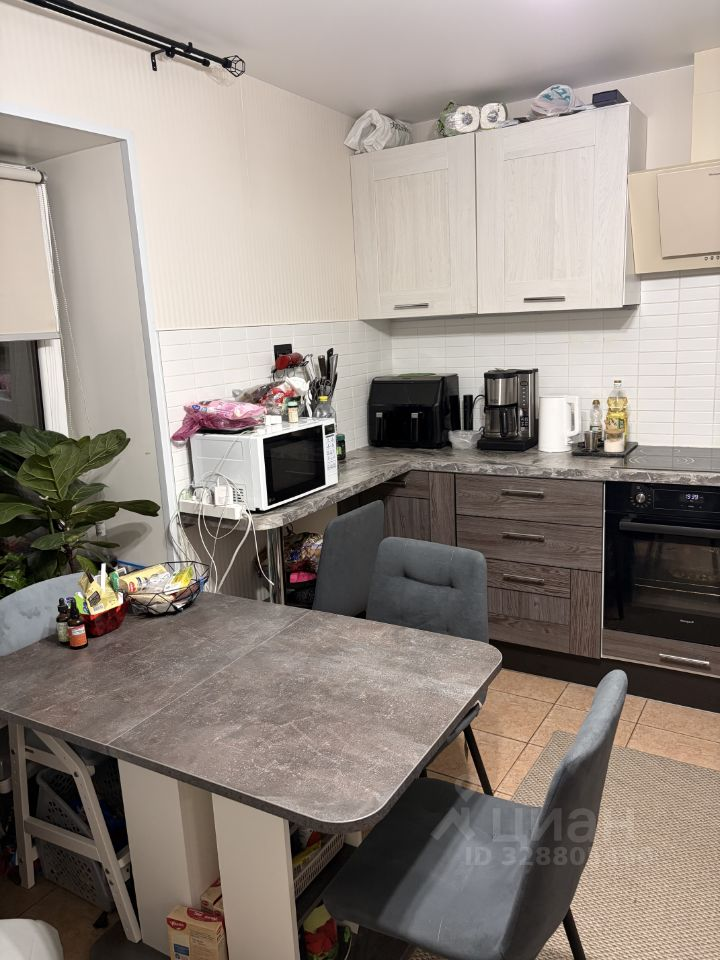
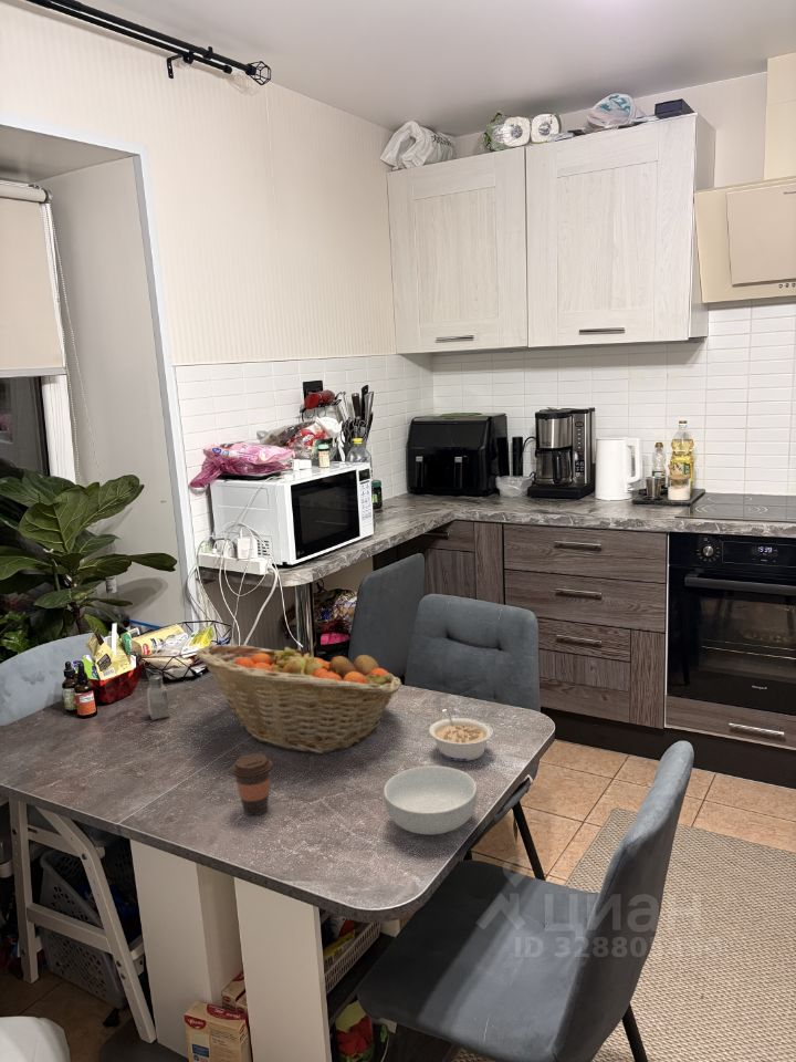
+ coffee cup (253, 784)
+ fruit basket (298, 683)
+ legume (459, 738)
+ cereal bowl (430, 804)
+ saltshaker (157, 696)
